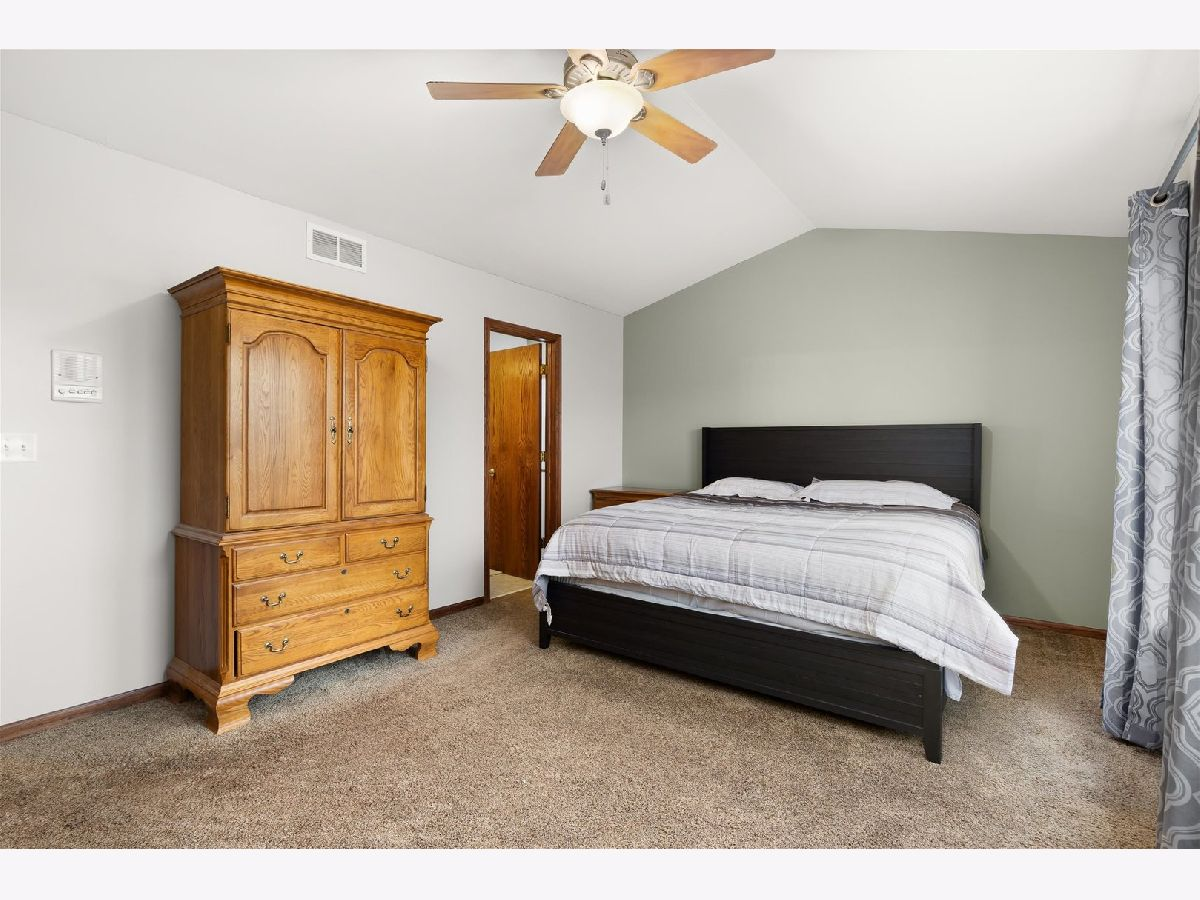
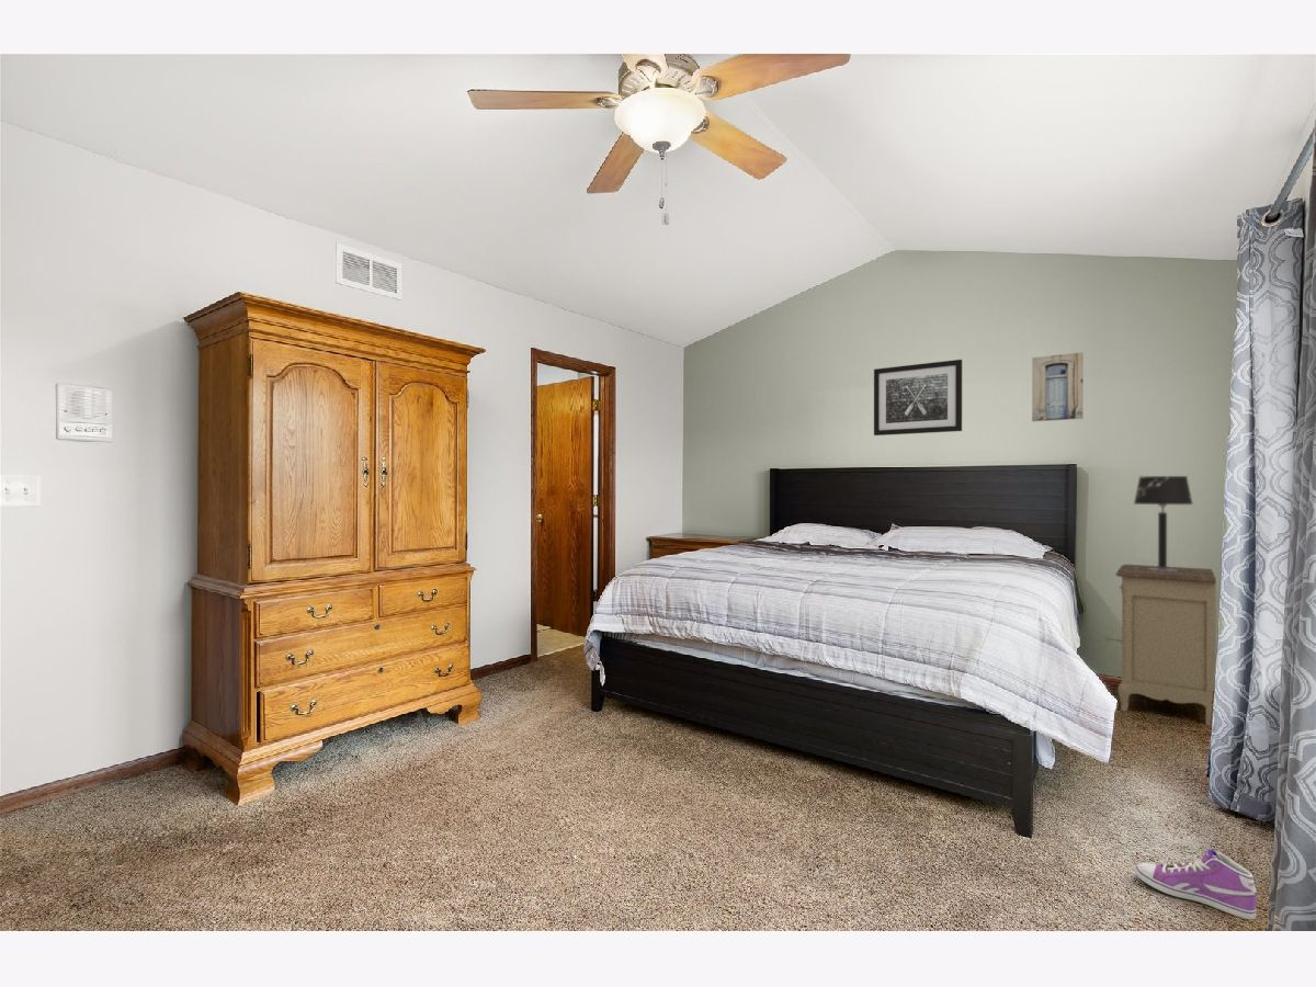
+ table lamp (1162, 522)
+ wall art (916, 398)
+ sneaker (1193, 869)
+ nightstand (1157, 637)
+ wall art (1057, 387)
